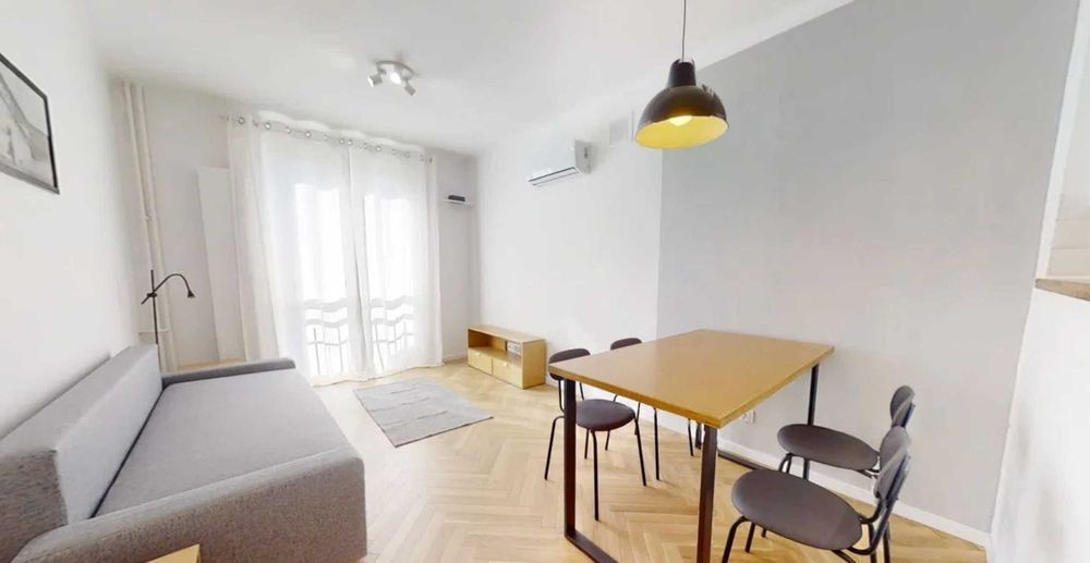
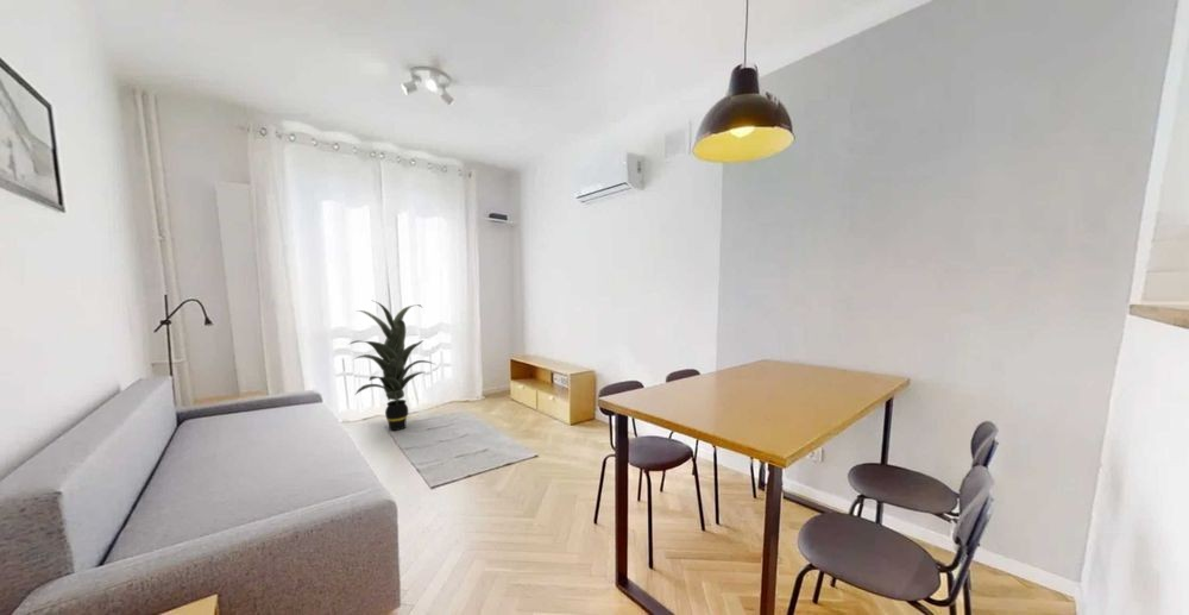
+ indoor plant (389, 364)
